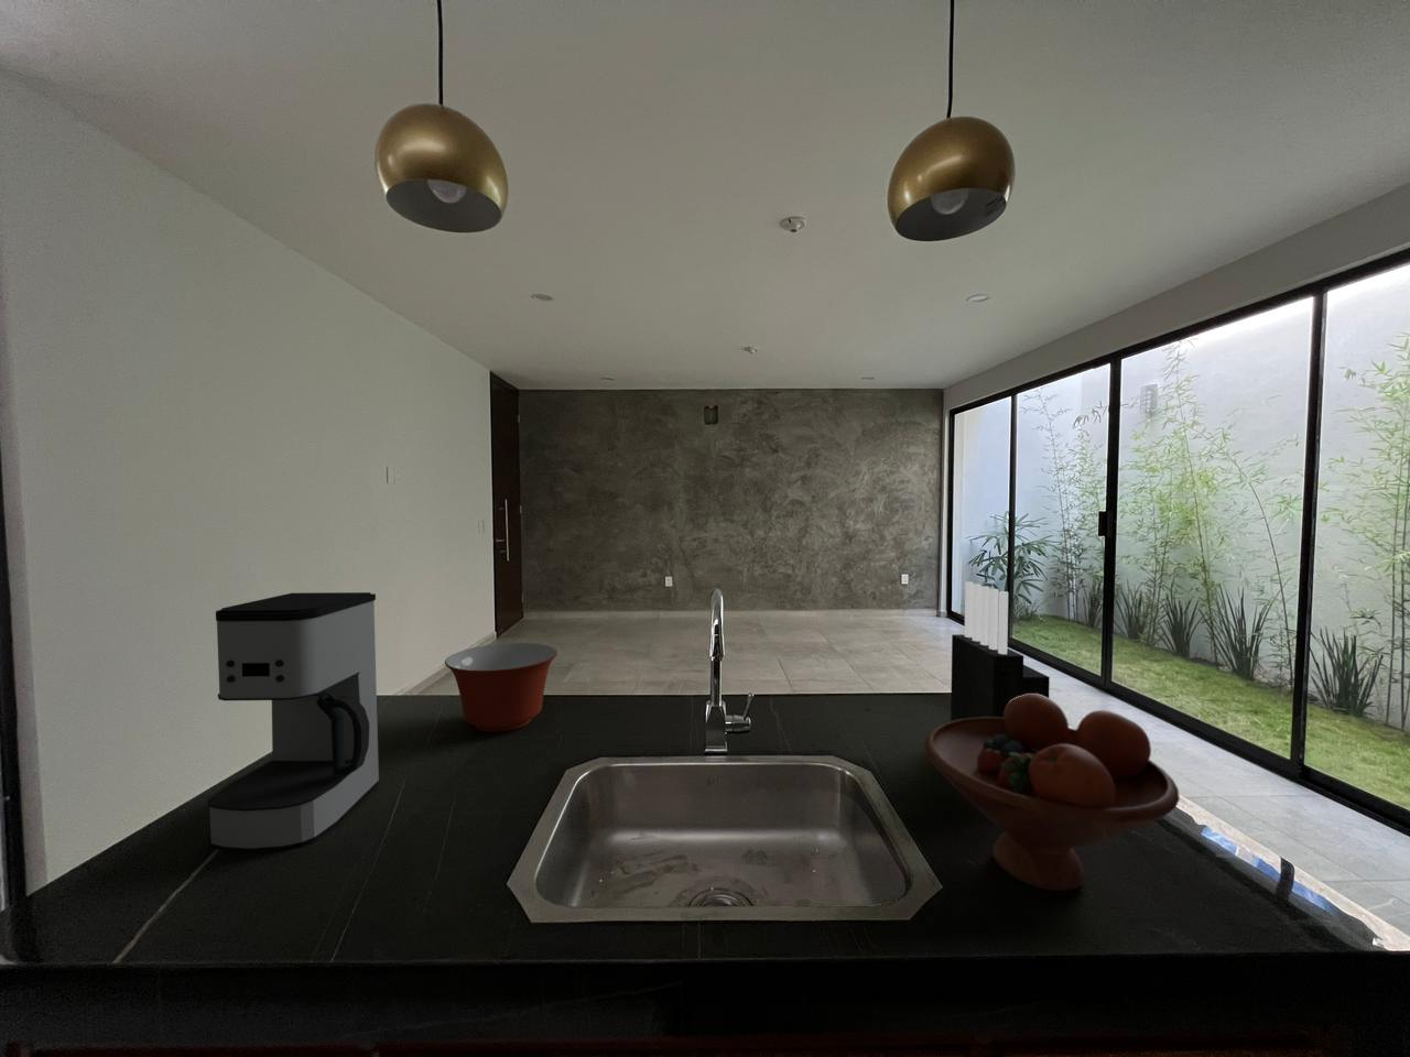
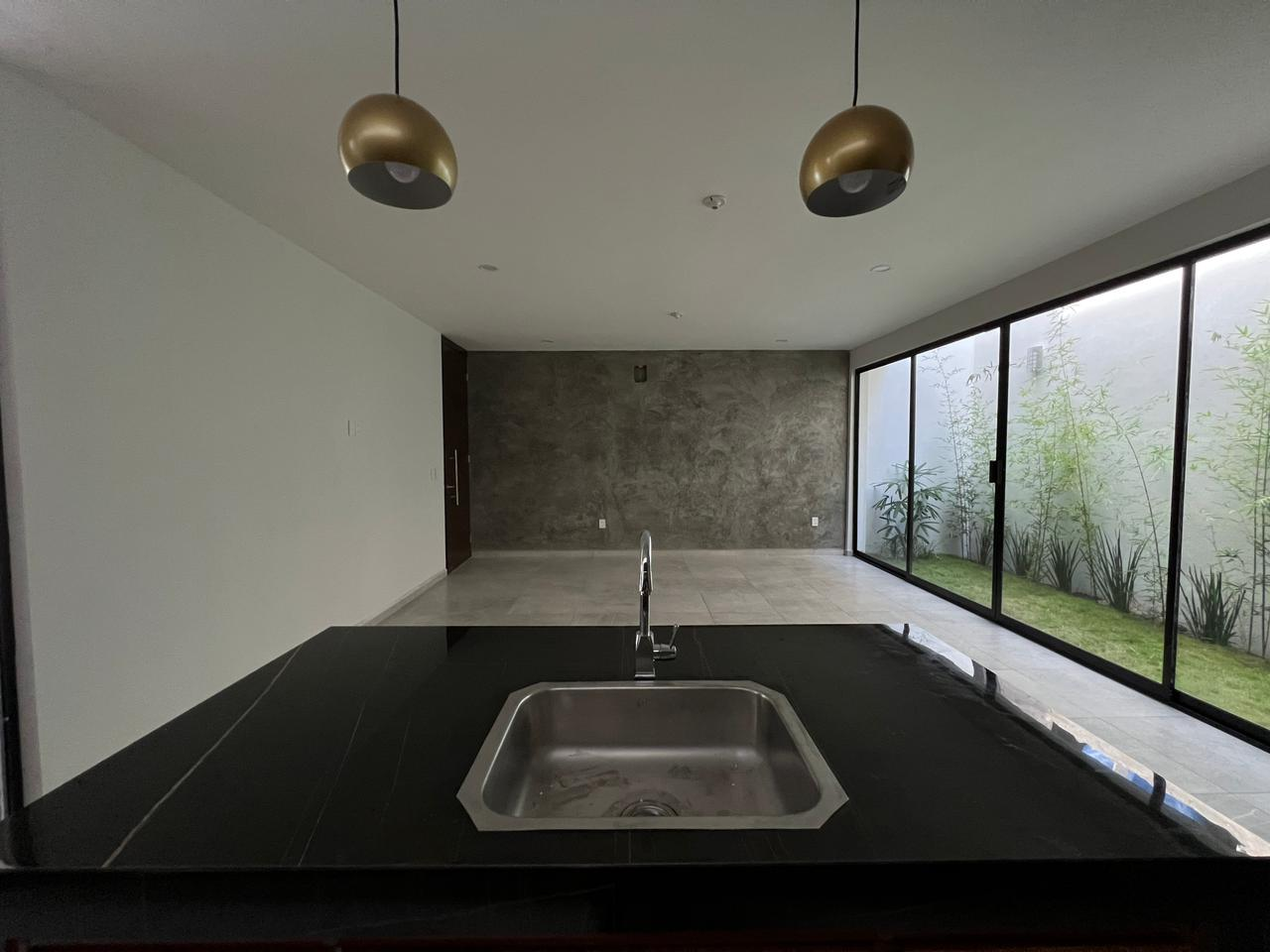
- mixing bowl (502, 688)
- fruit bowl (1039, 791)
- coffee maker (304, 708)
- knife block (1001, 672)
